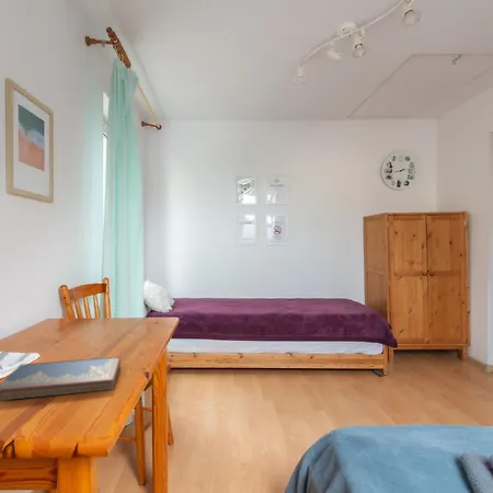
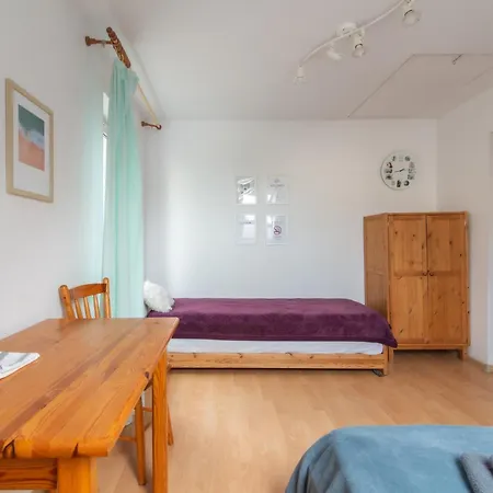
- hardcover book (64, 376)
